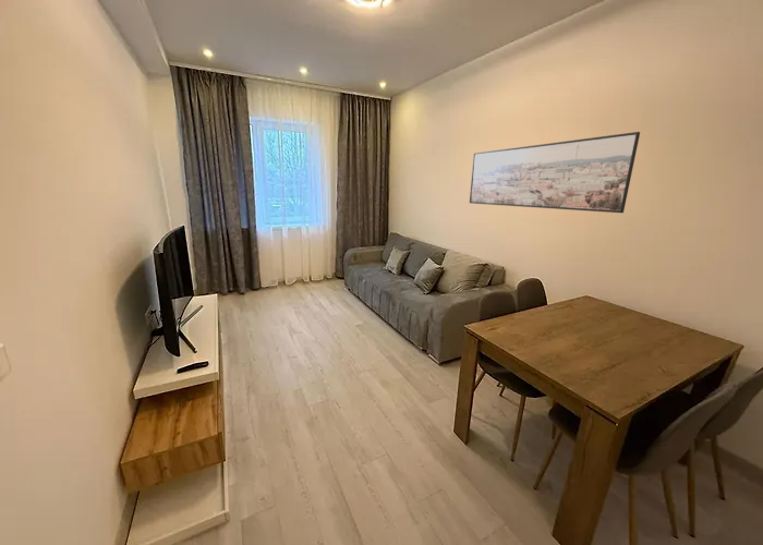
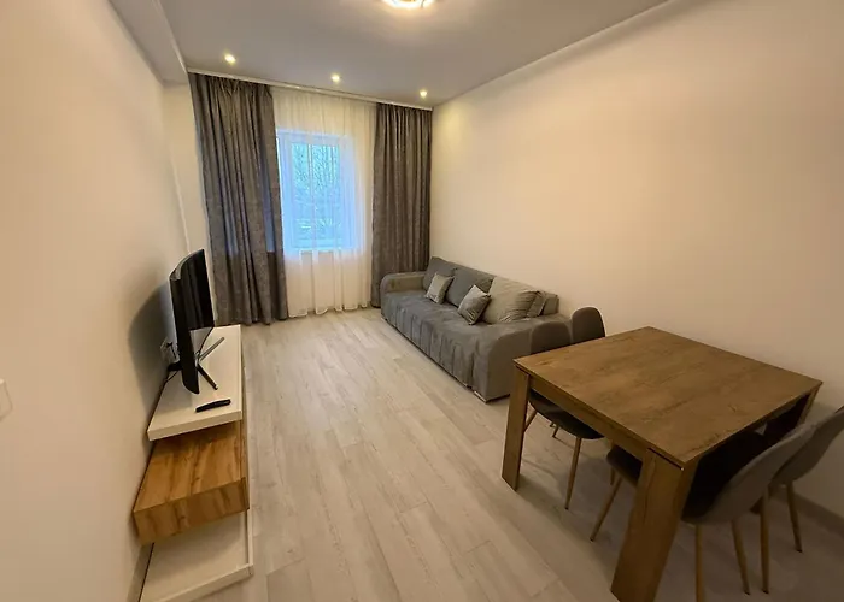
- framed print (532, 177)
